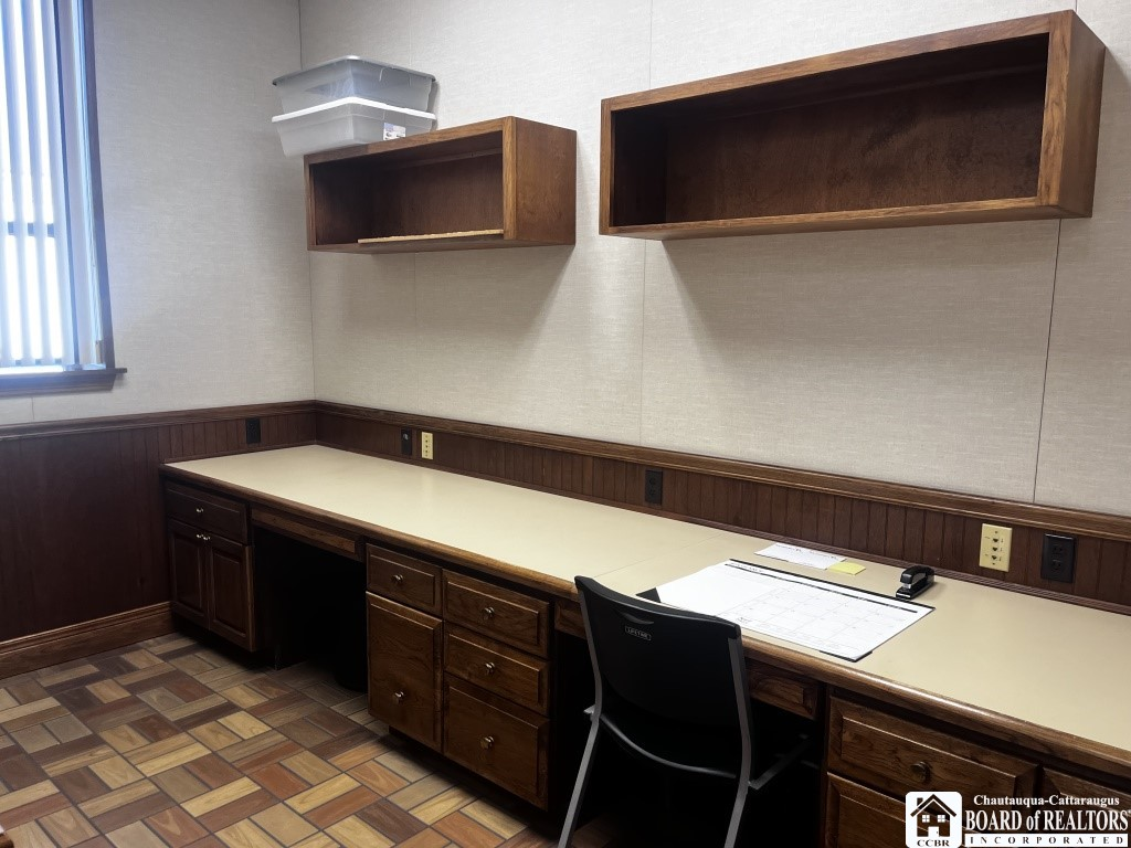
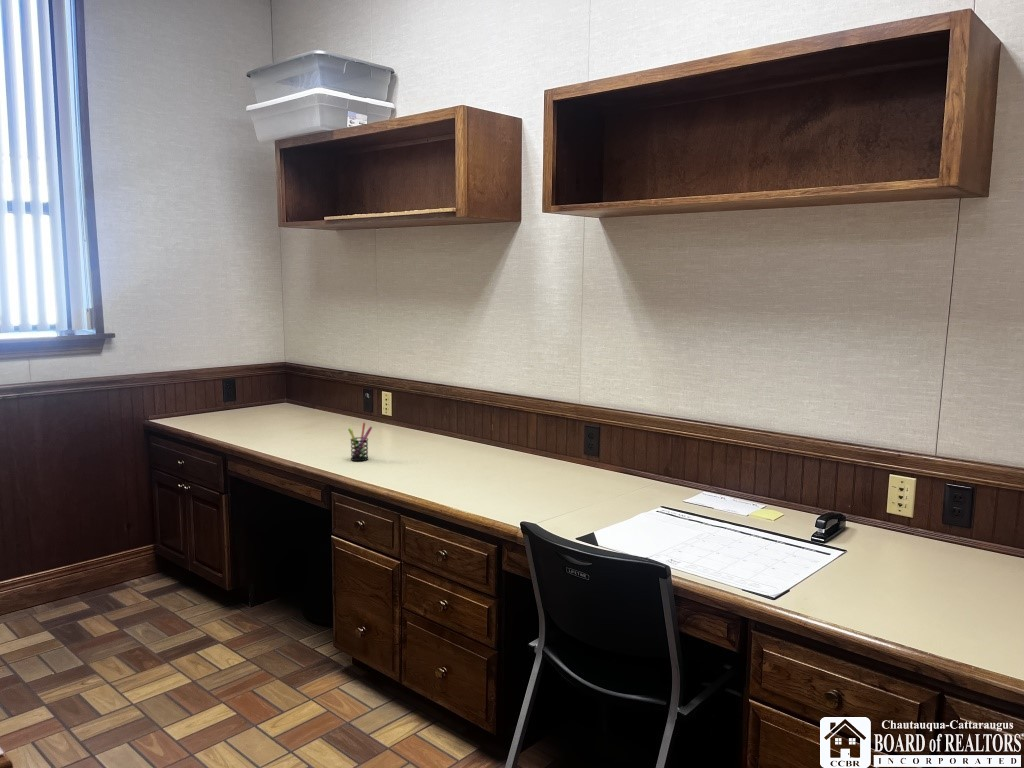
+ pen holder (358, 441)
